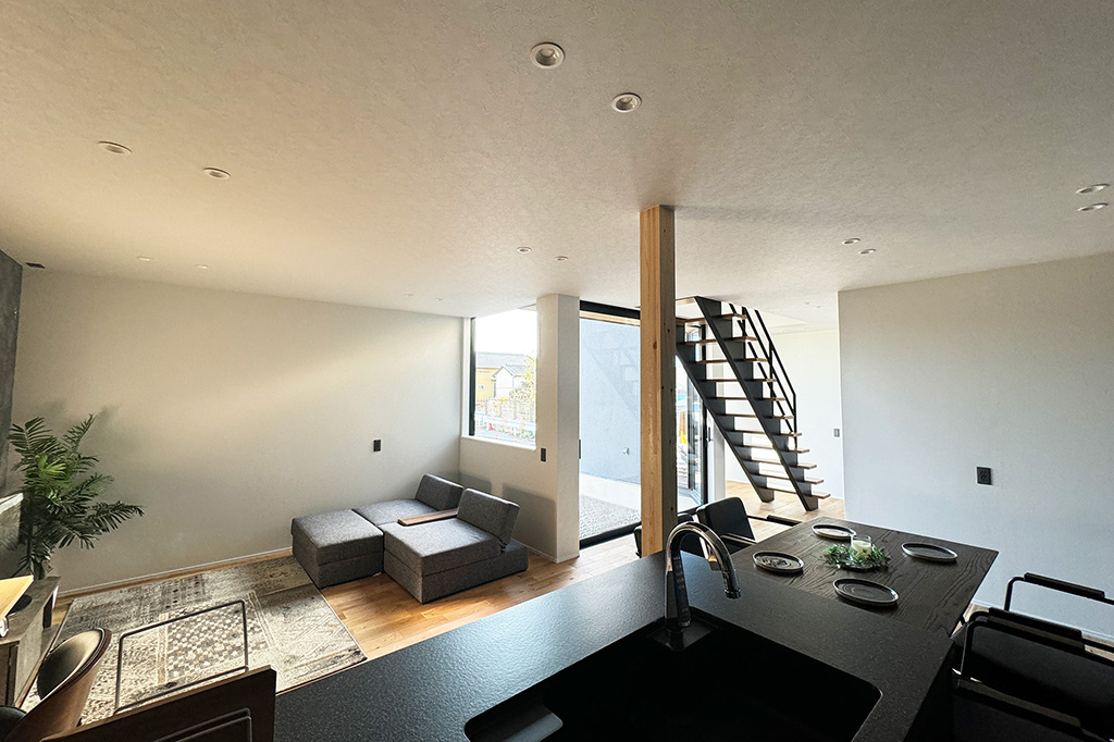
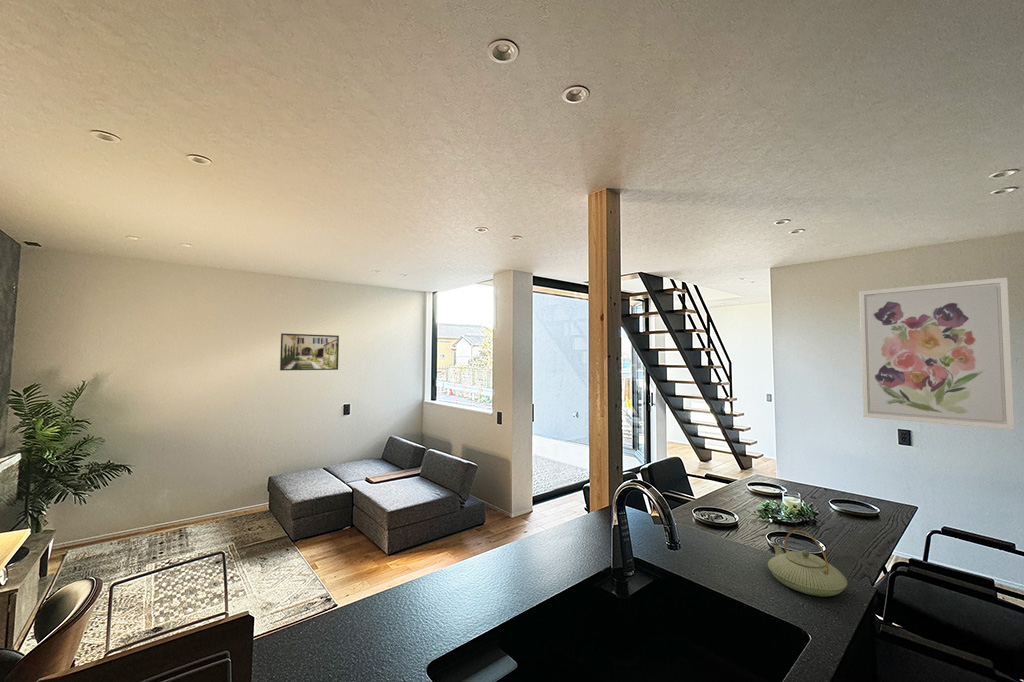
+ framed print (310, 352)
+ wall art (929, 353)
+ teapot (801, 556)
